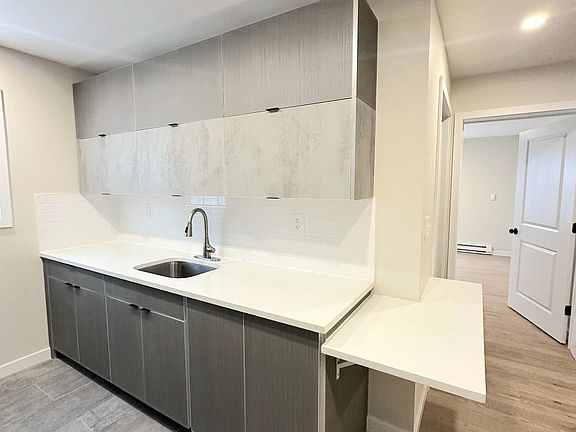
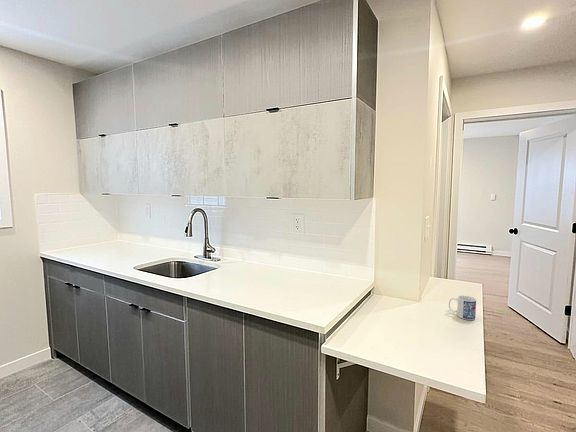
+ mug (461, 306)
